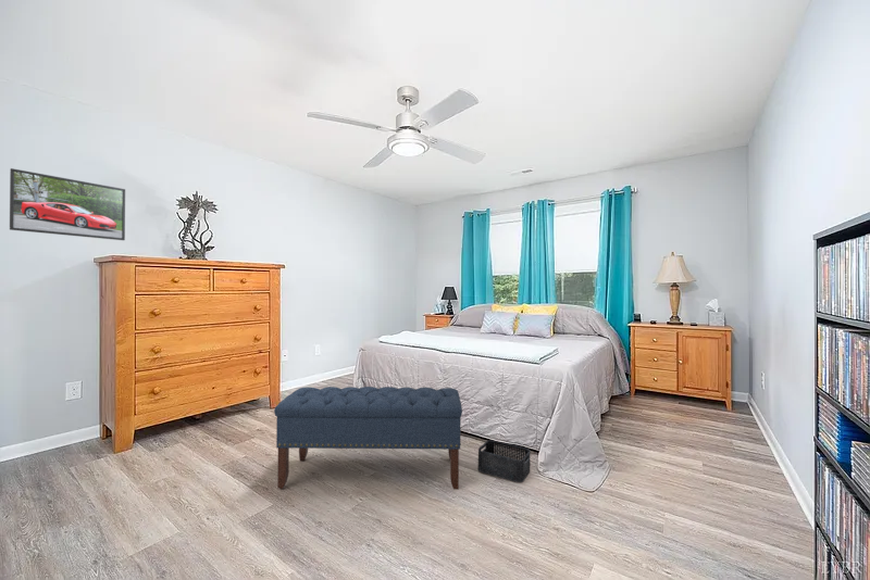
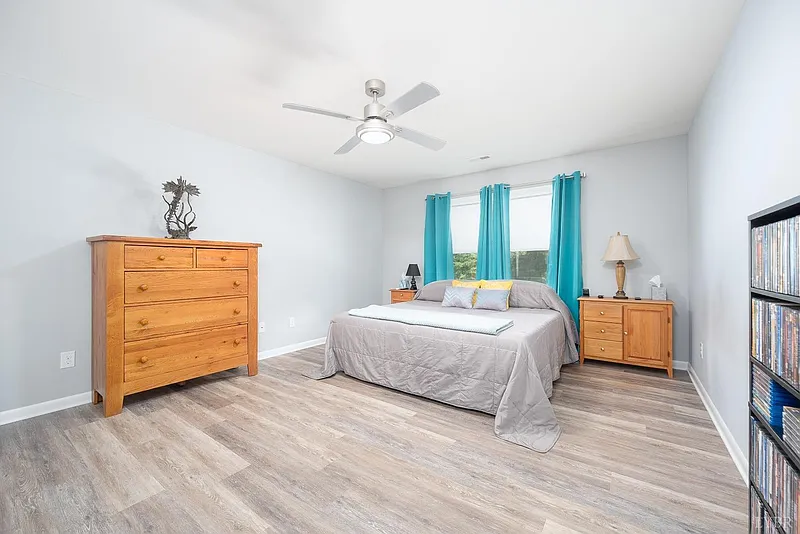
- storage bin (504, 459)
- bench (373, 432)
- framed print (72, 207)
